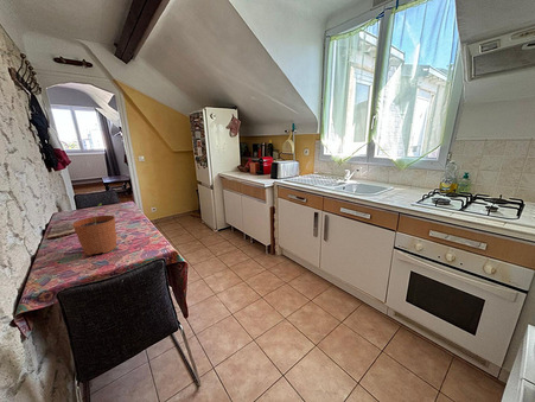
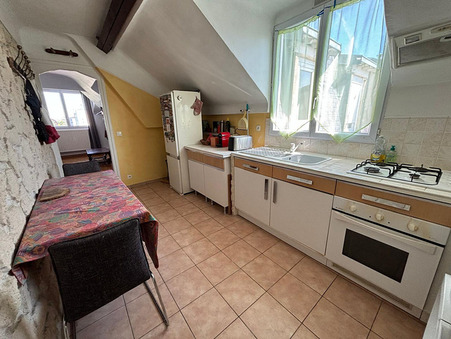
- plant pot (96, 228)
